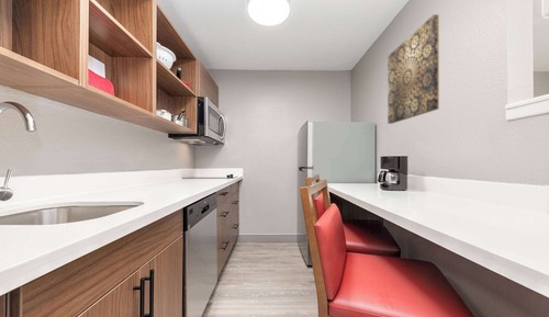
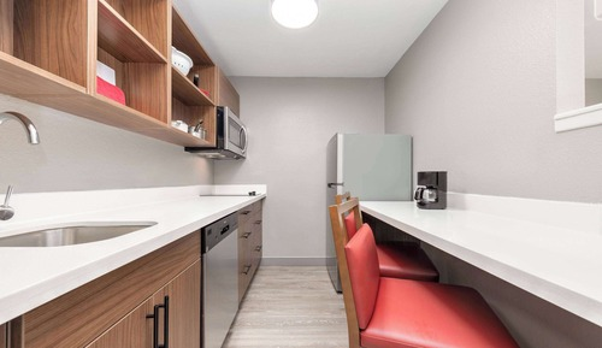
- wall art (408, 78)
